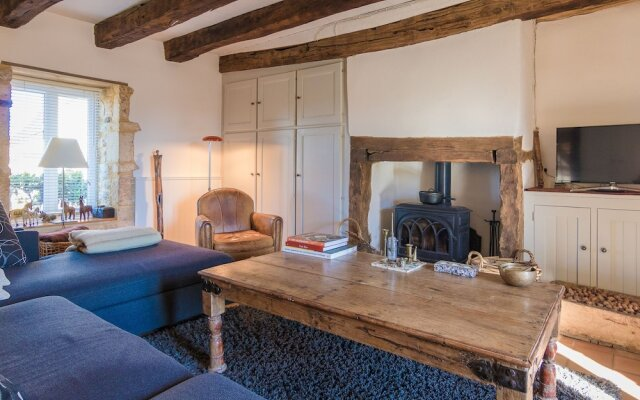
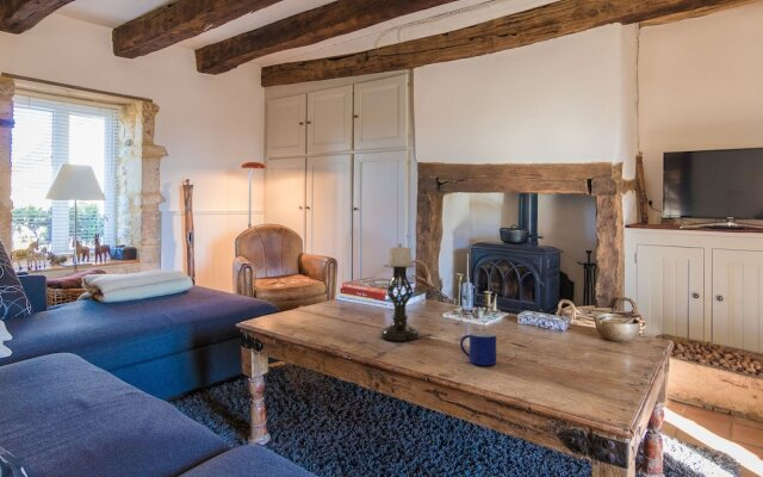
+ mug (477, 347)
+ candle holder (399, 290)
